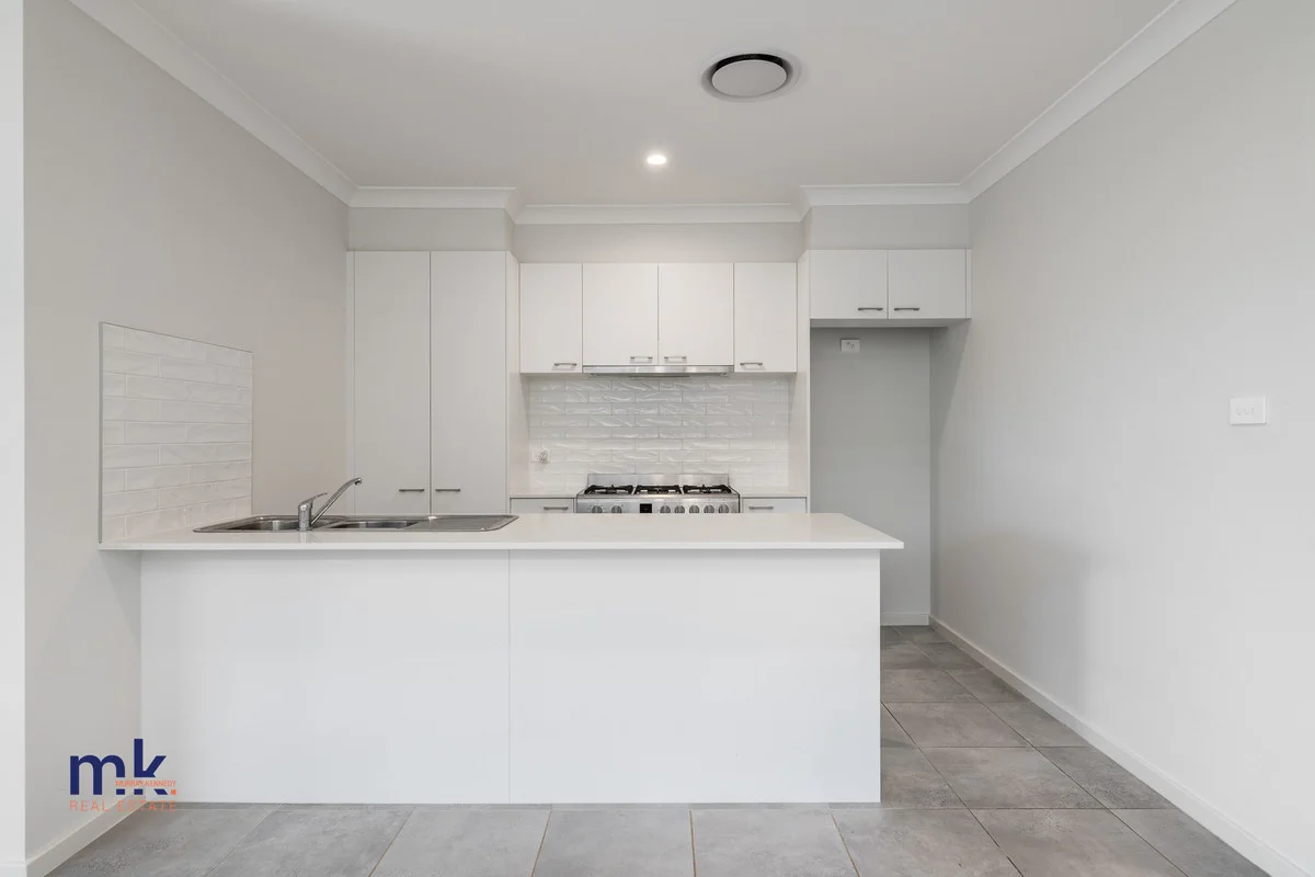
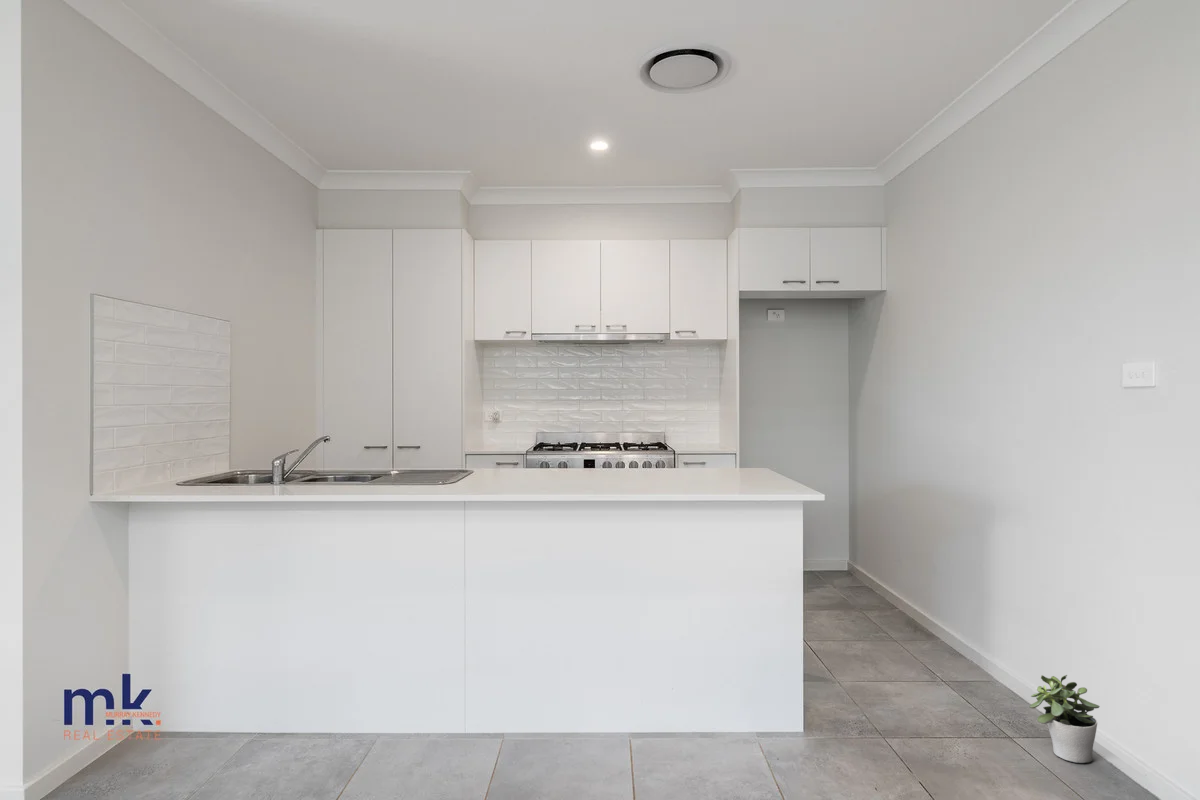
+ potted plant (1059, 714)
